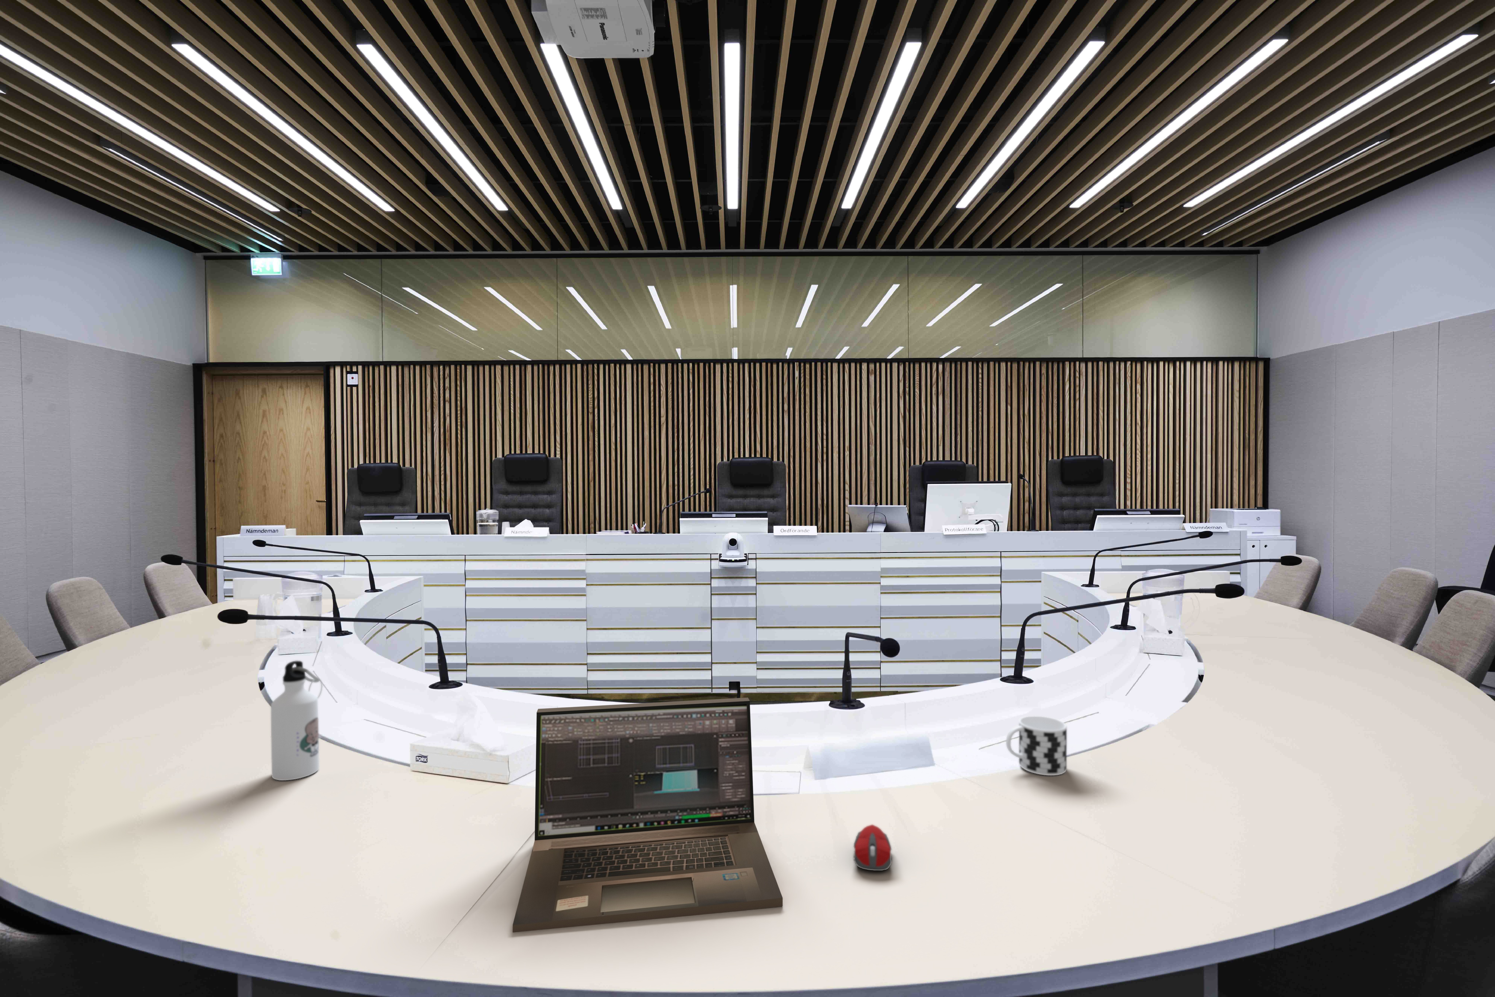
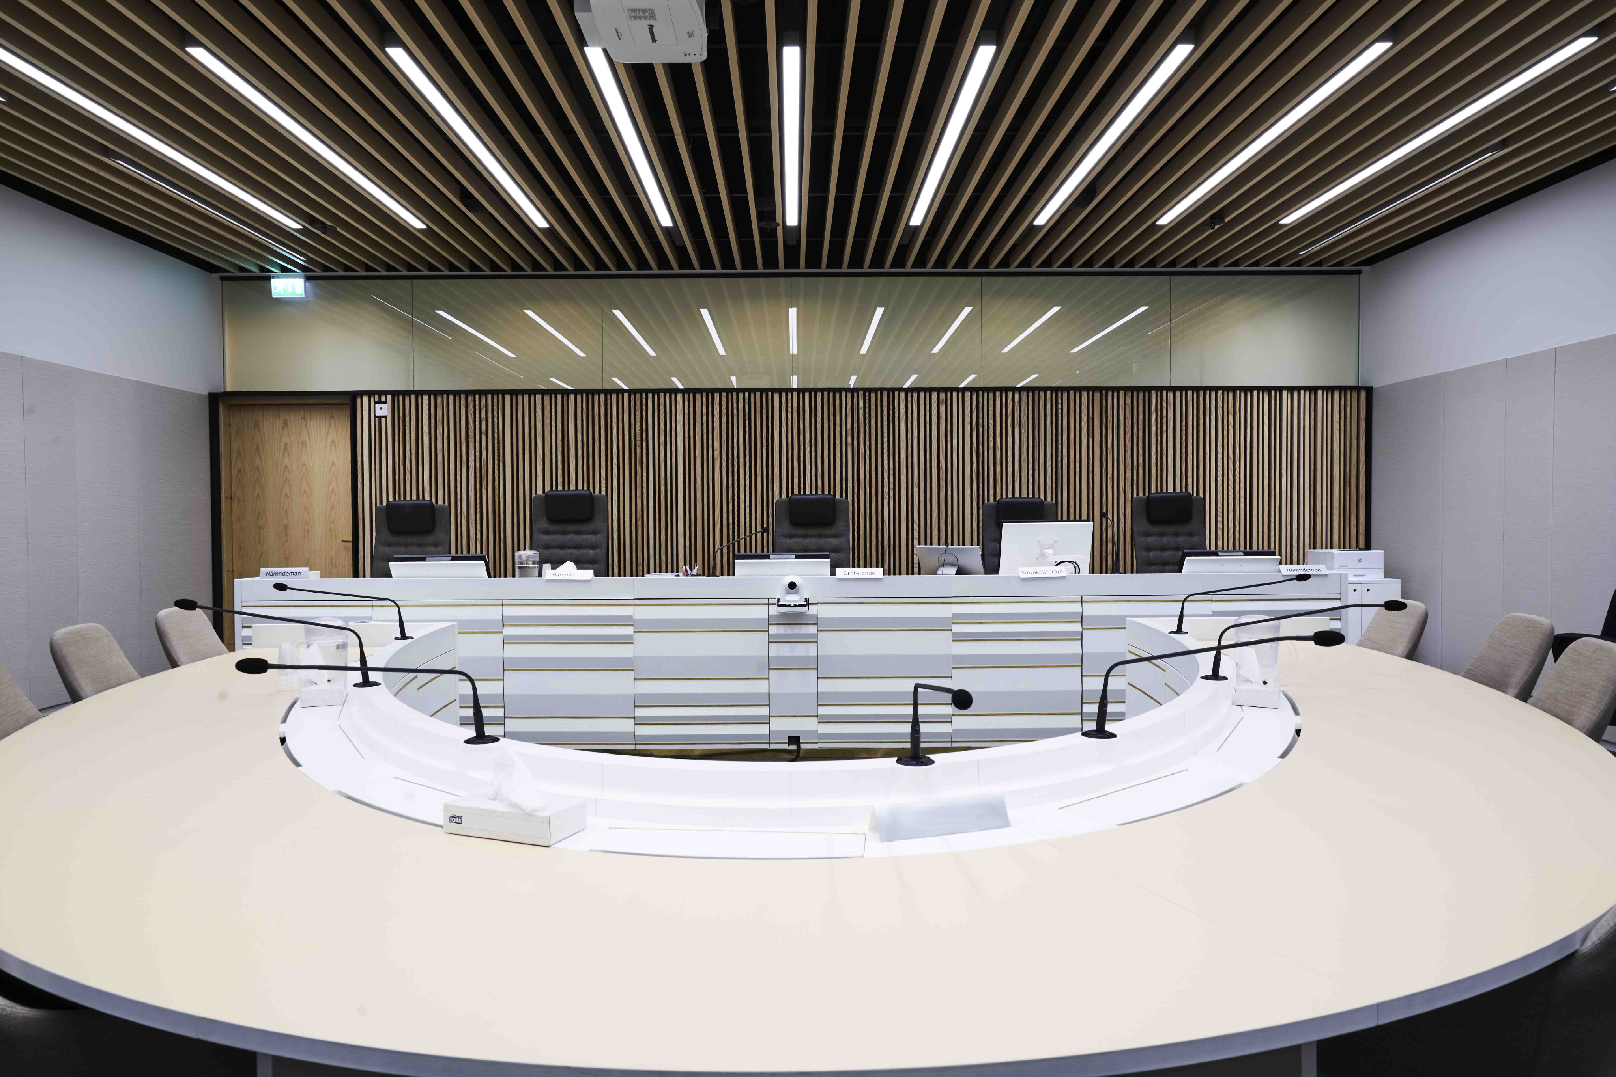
- water bottle (303, 713)
- computer mouse (872, 845)
- cup (1036, 746)
- laptop (649, 798)
